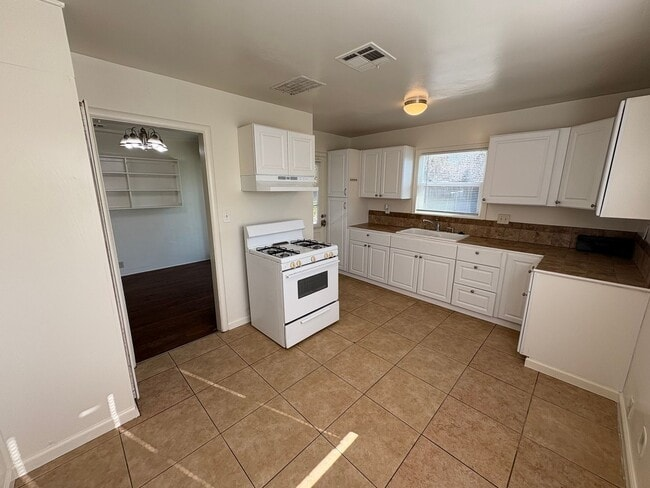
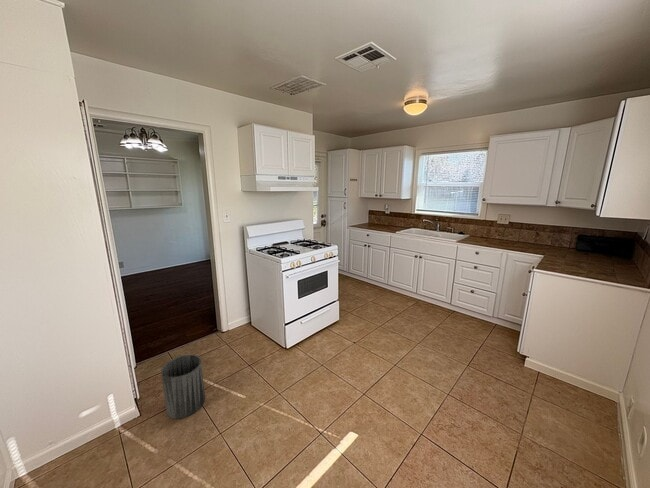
+ trash can (184, 385)
